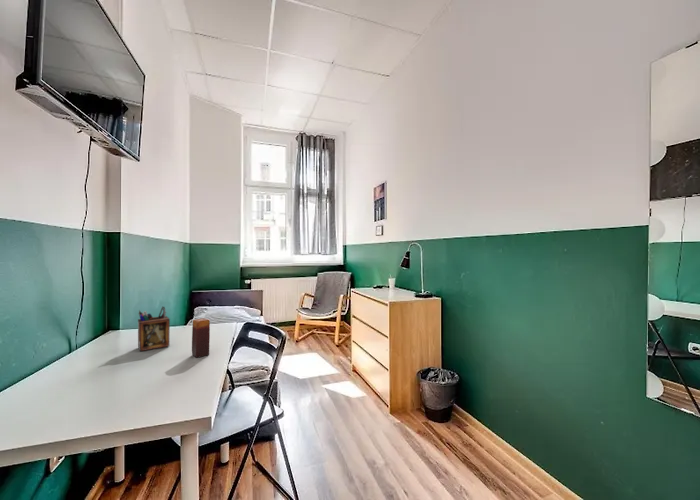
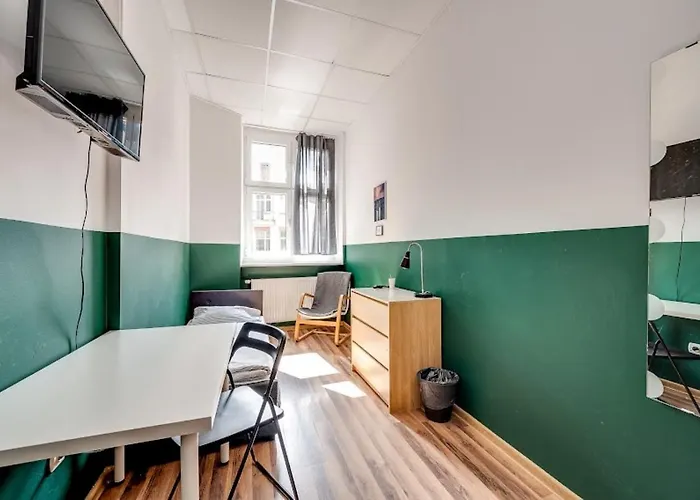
- desk organizer (153, 327)
- candle (200, 337)
